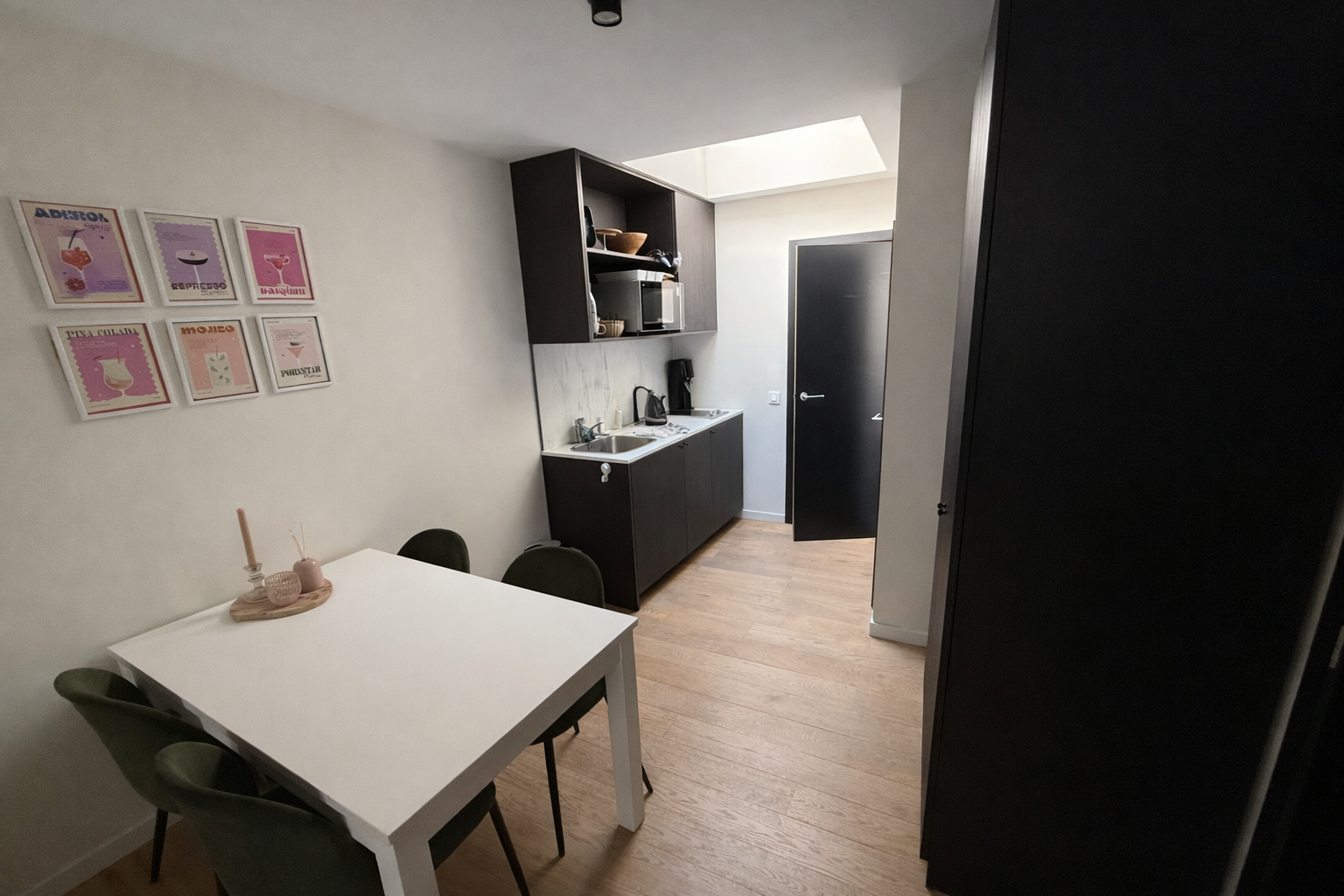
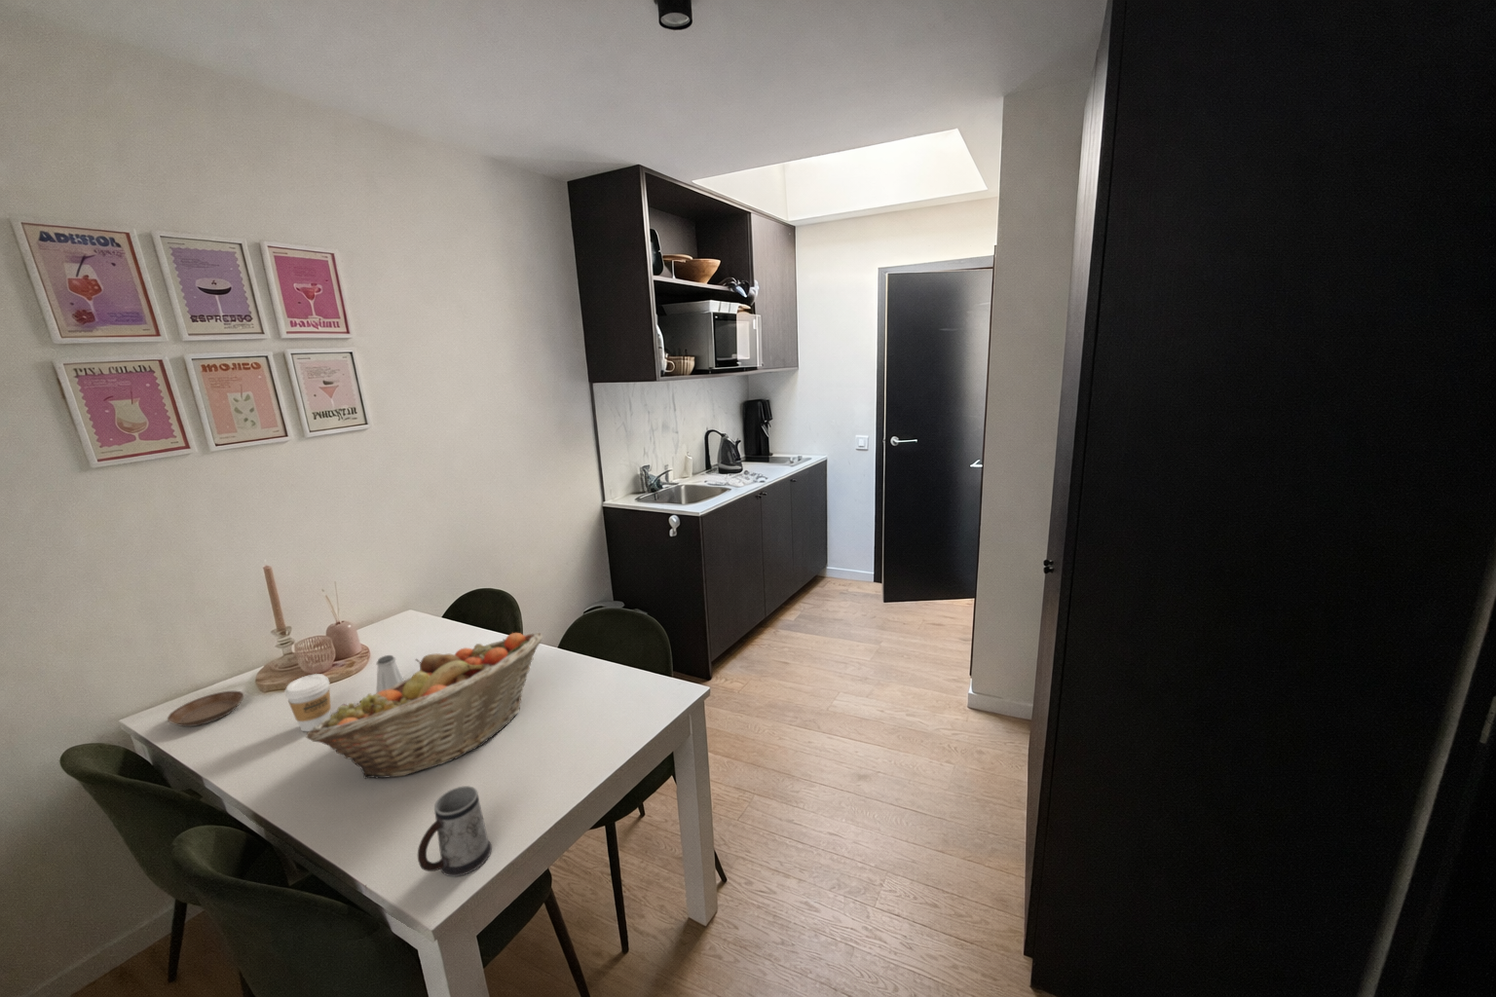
+ mug (451, 836)
+ saucer (207, 710)
+ saltshaker (388, 674)
+ coffee cup (311, 702)
+ fruit basket (441, 694)
